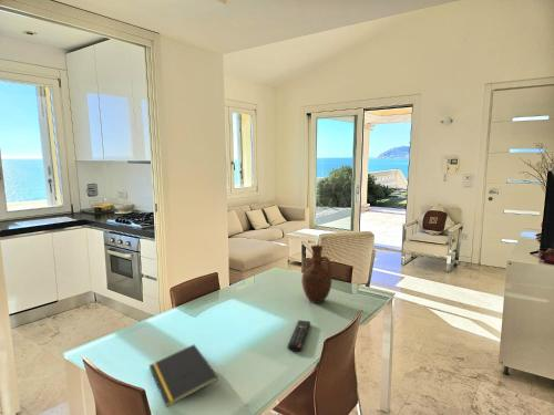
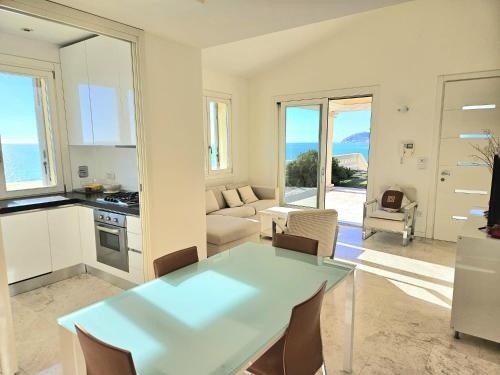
- remote control (299, 334)
- pitcher (317, 273)
- notepad (182, 372)
